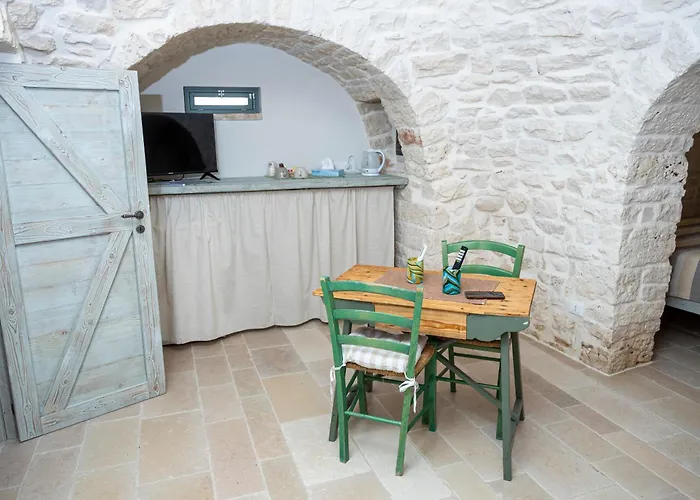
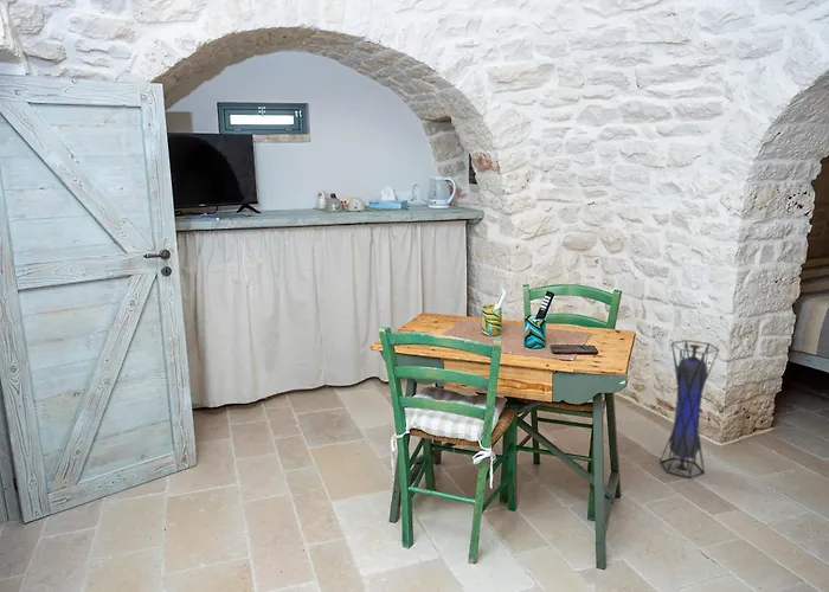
+ lantern (688, 407)
